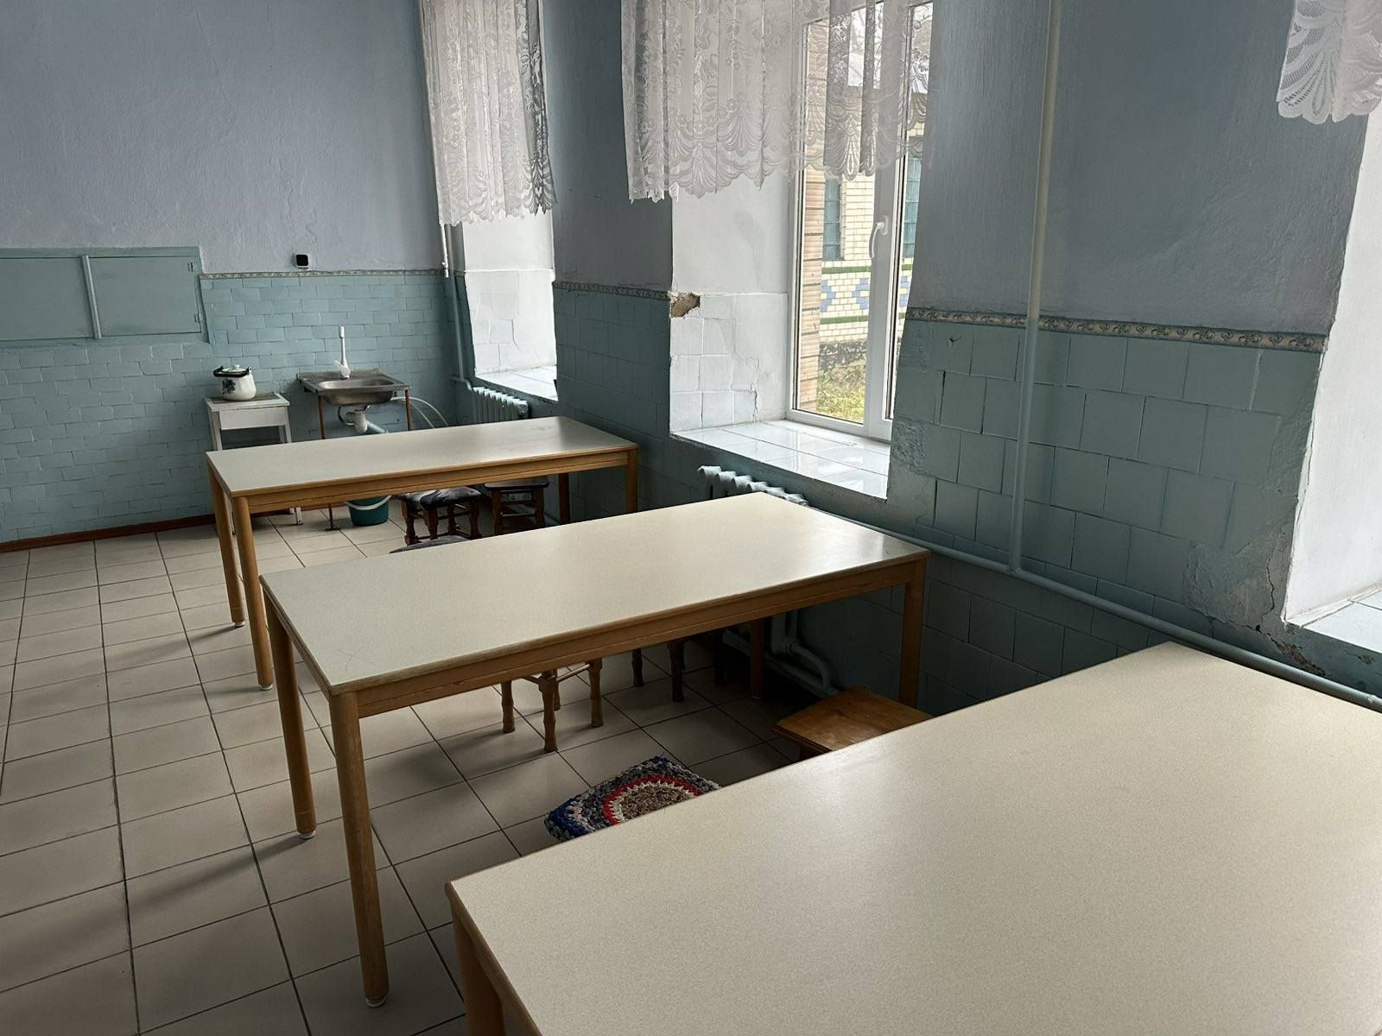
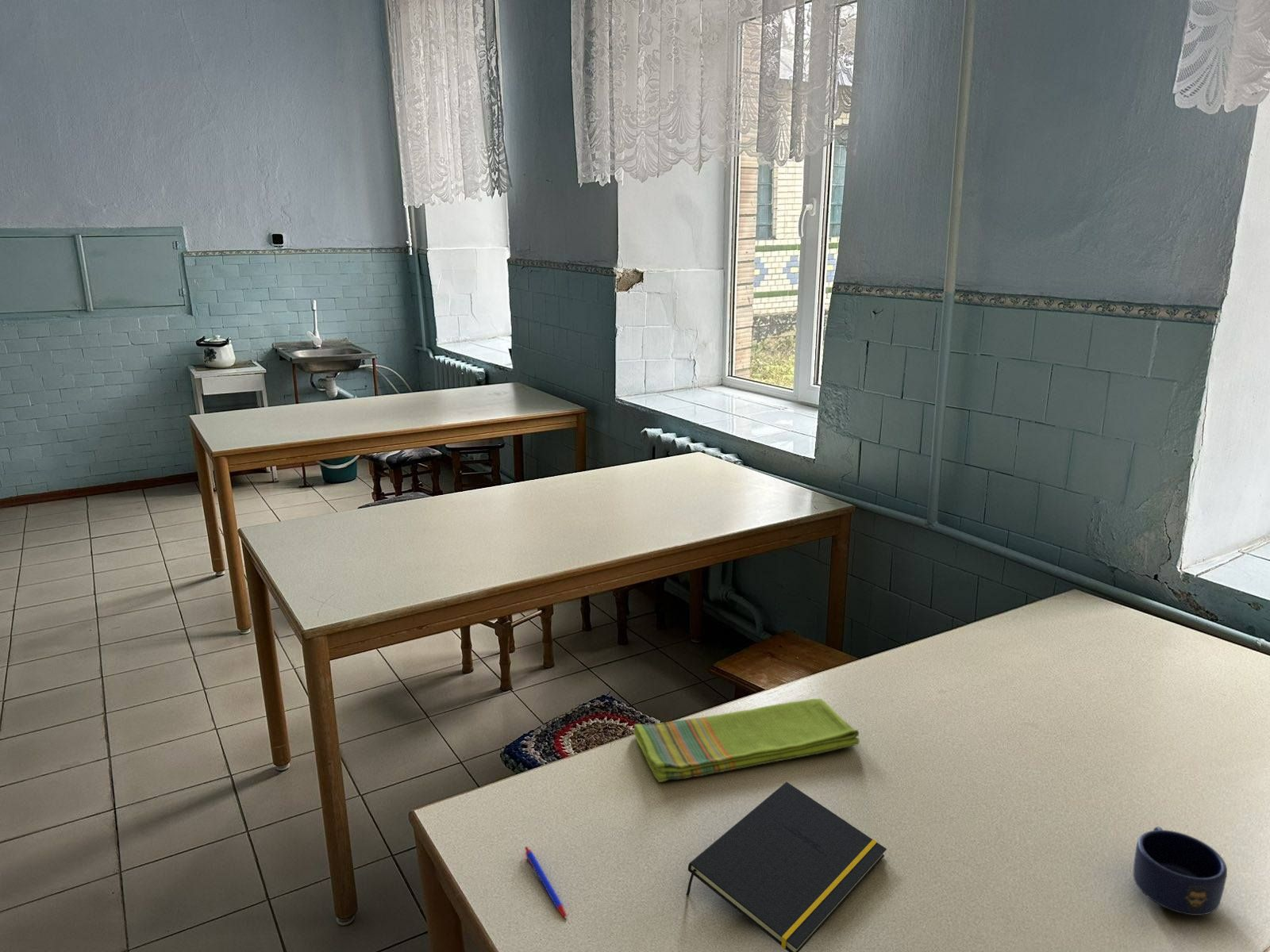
+ pen (545, 881)
+ dish towel (744, 732)
+ notepad (790, 859)
+ mug (1173, 869)
